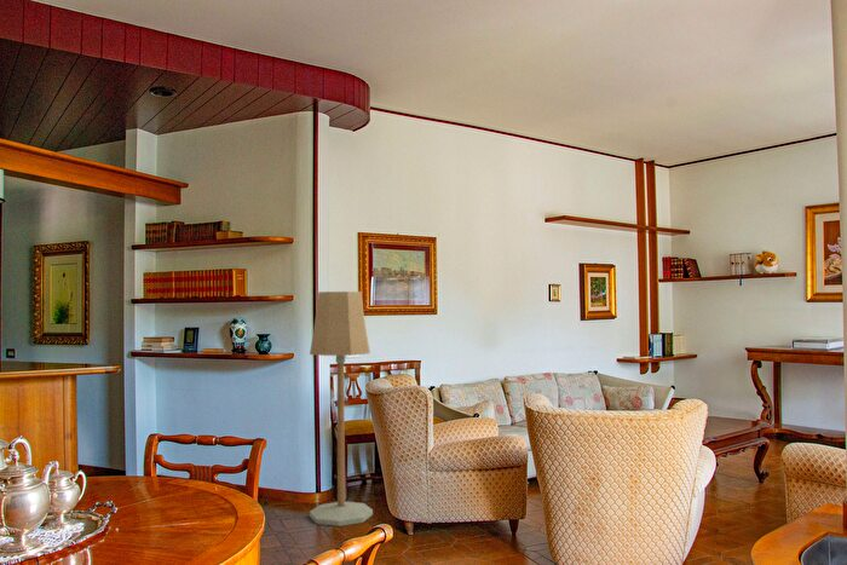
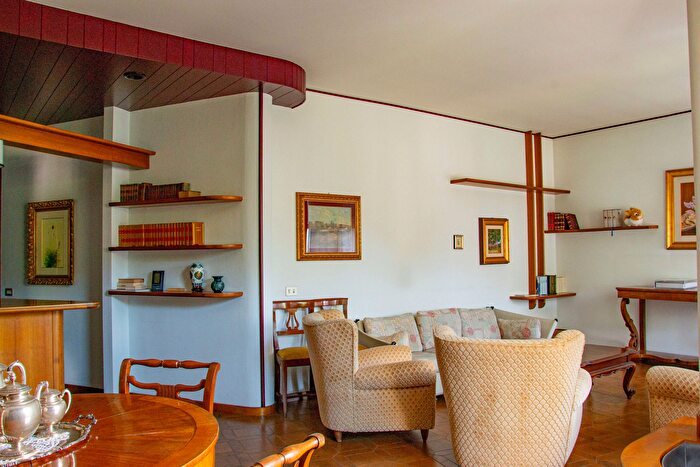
- floor lamp (340, 403)
